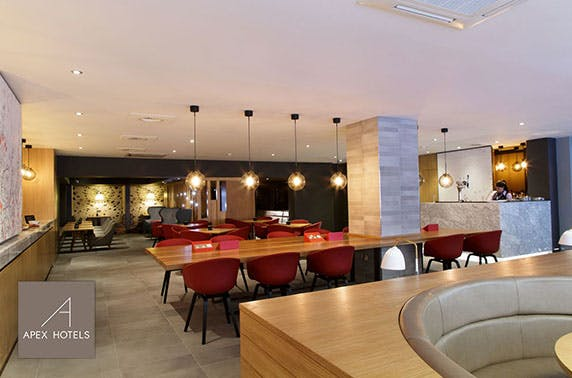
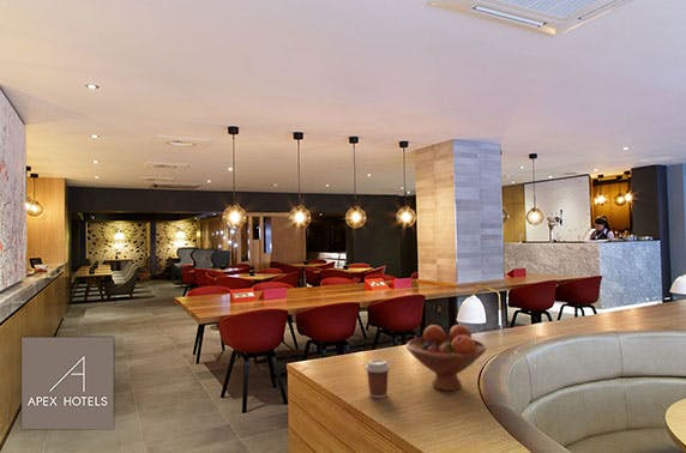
+ fruit bowl (445, 357)
+ coffee cup (378, 378)
